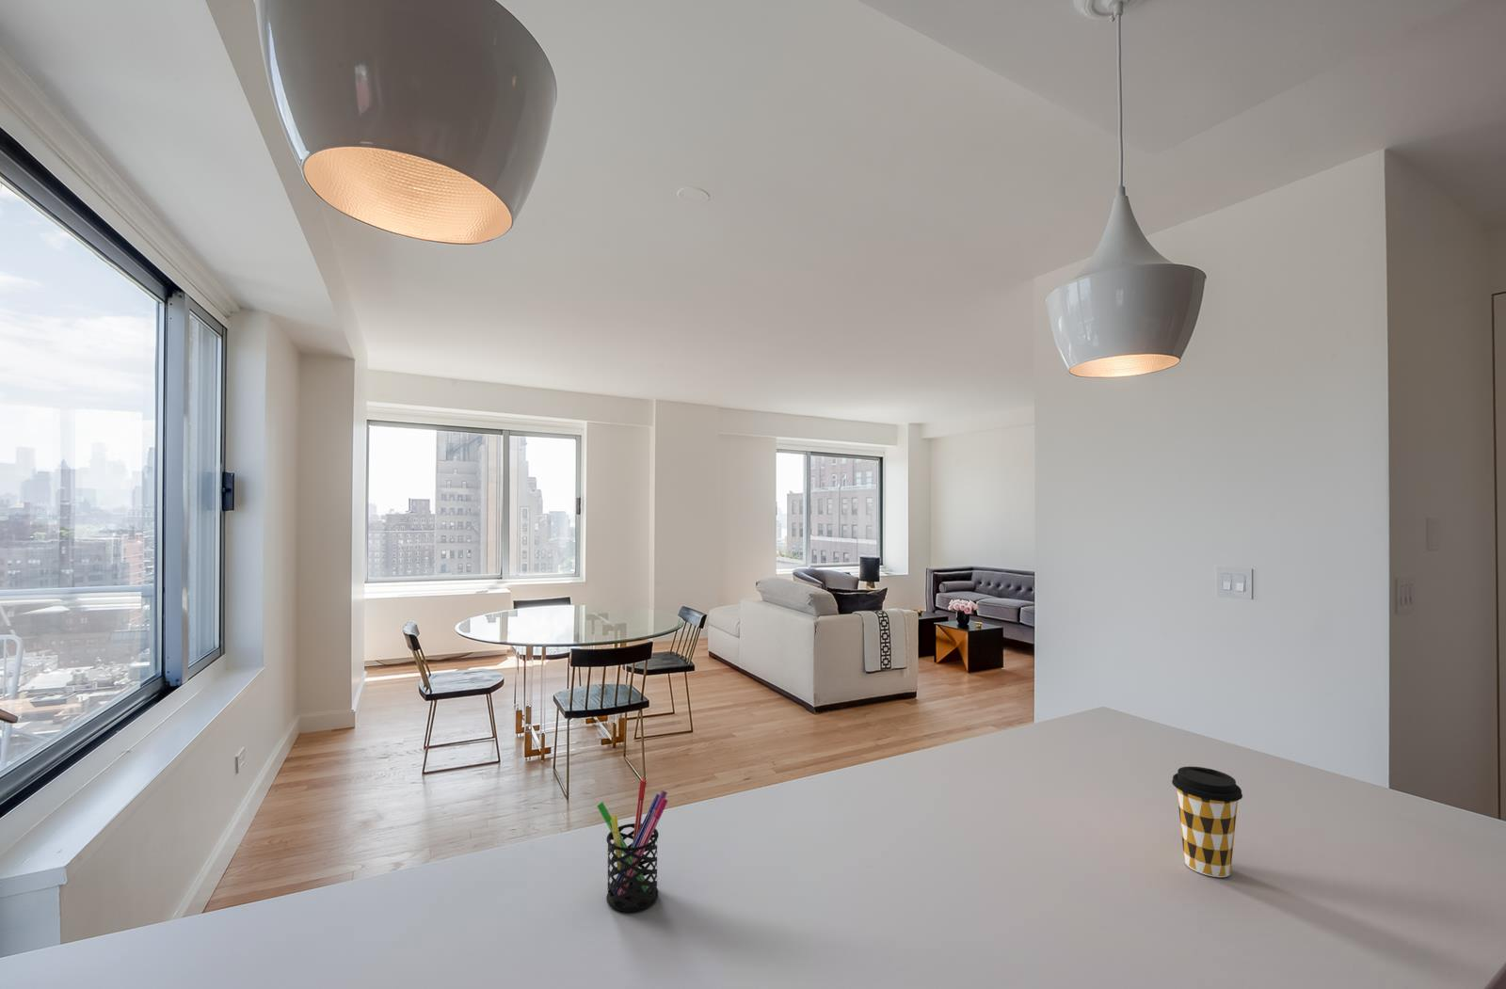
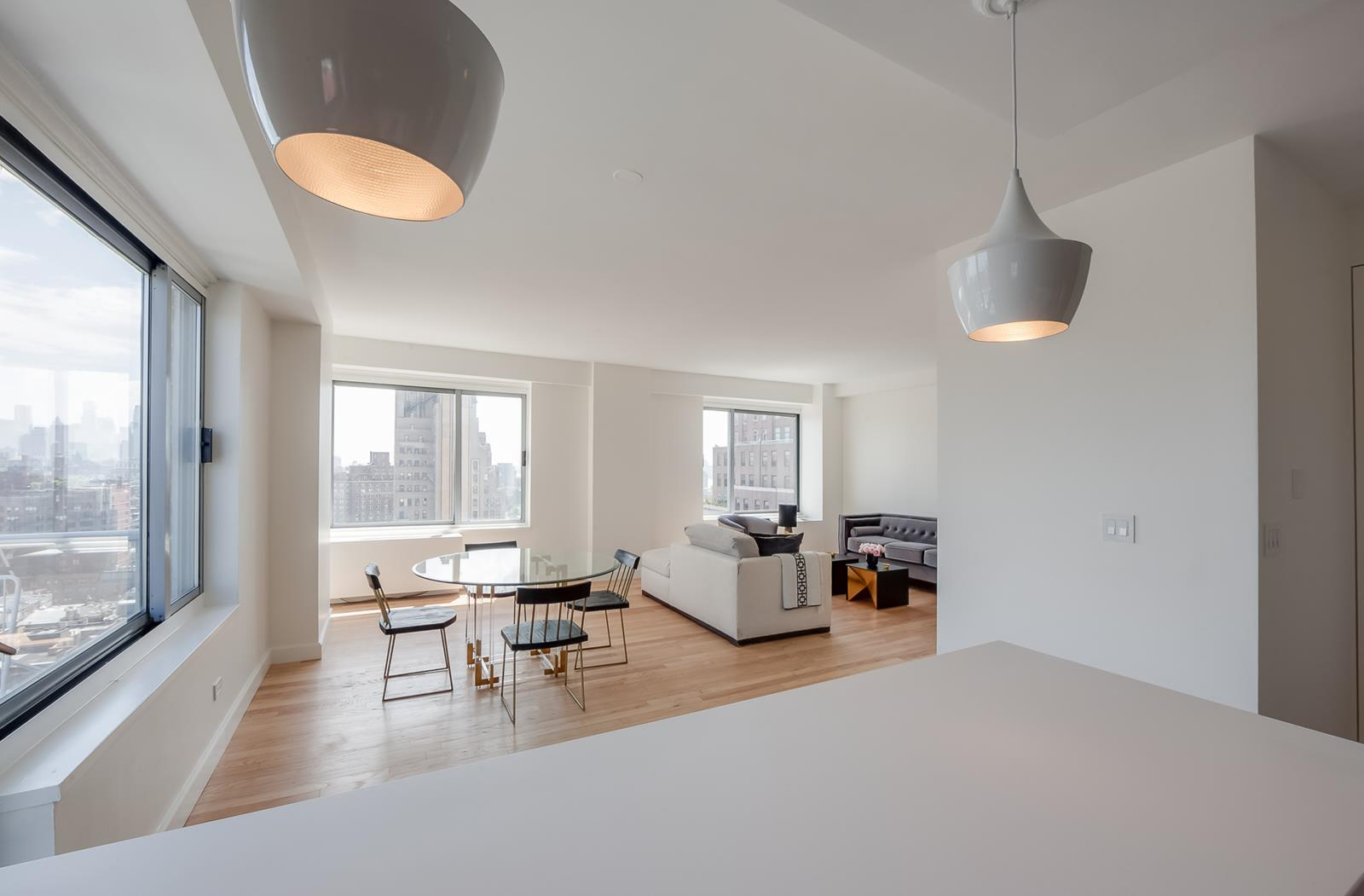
- coffee cup (1207, 820)
- pen holder (628, 838)
